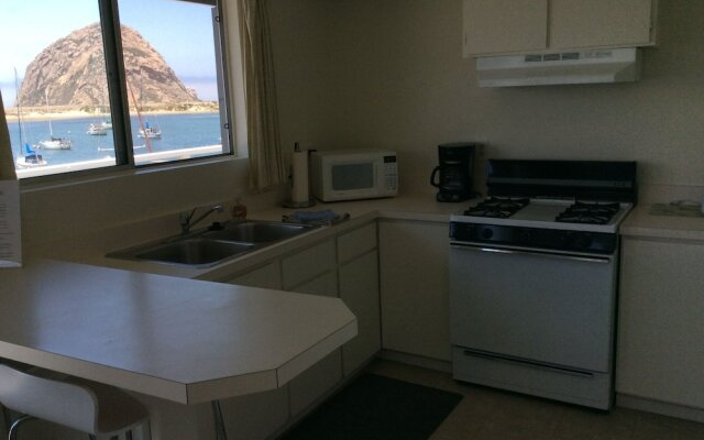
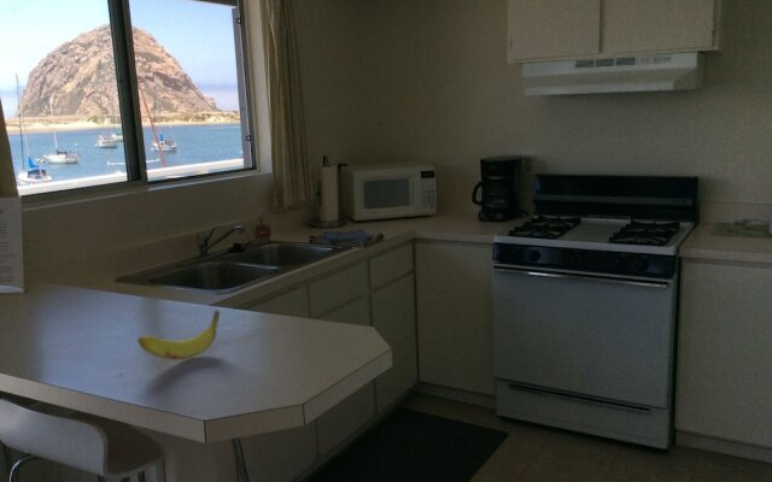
+ banana (181, 341)
